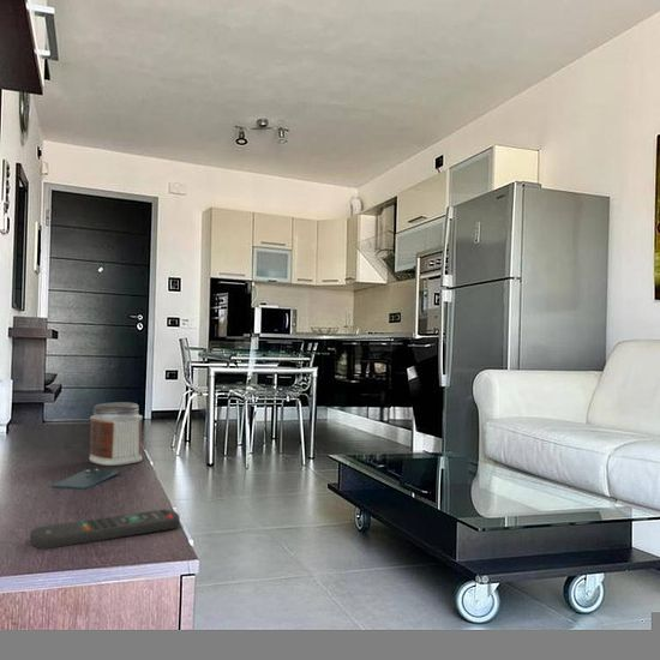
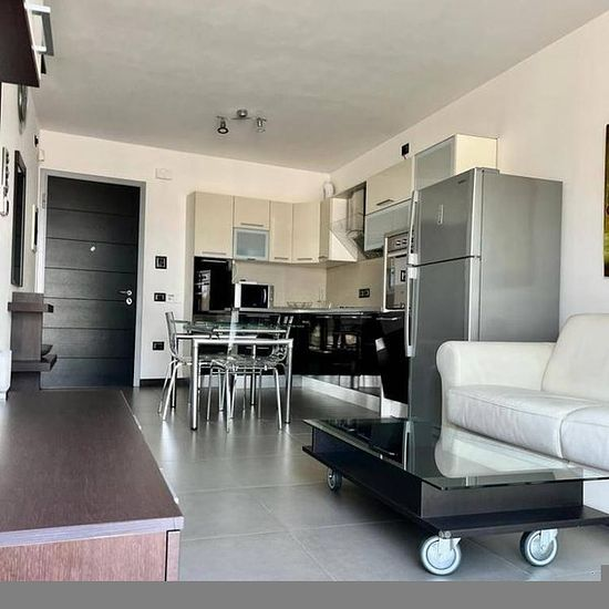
- smartphone (86, 478)
- jar (116, 432)
- remote control (108, 527)
